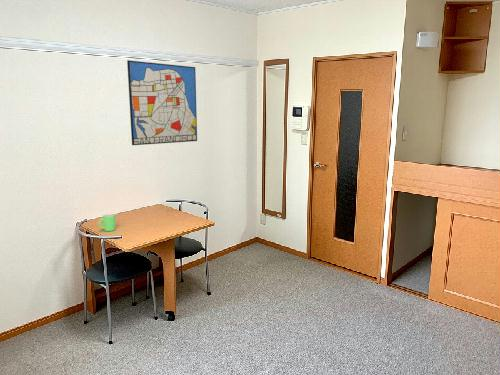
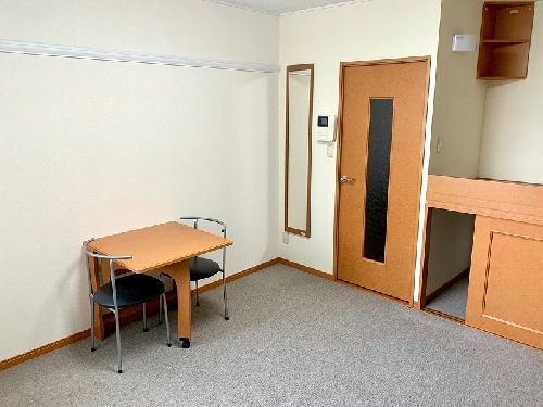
- wall art (165, 104)
- mug (106, 223)
